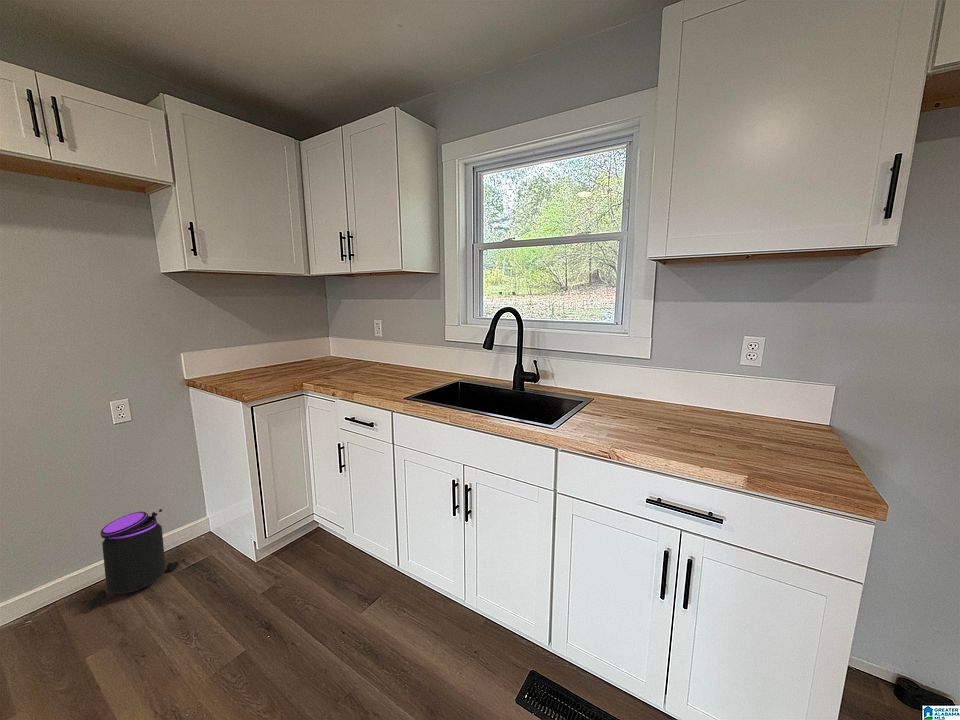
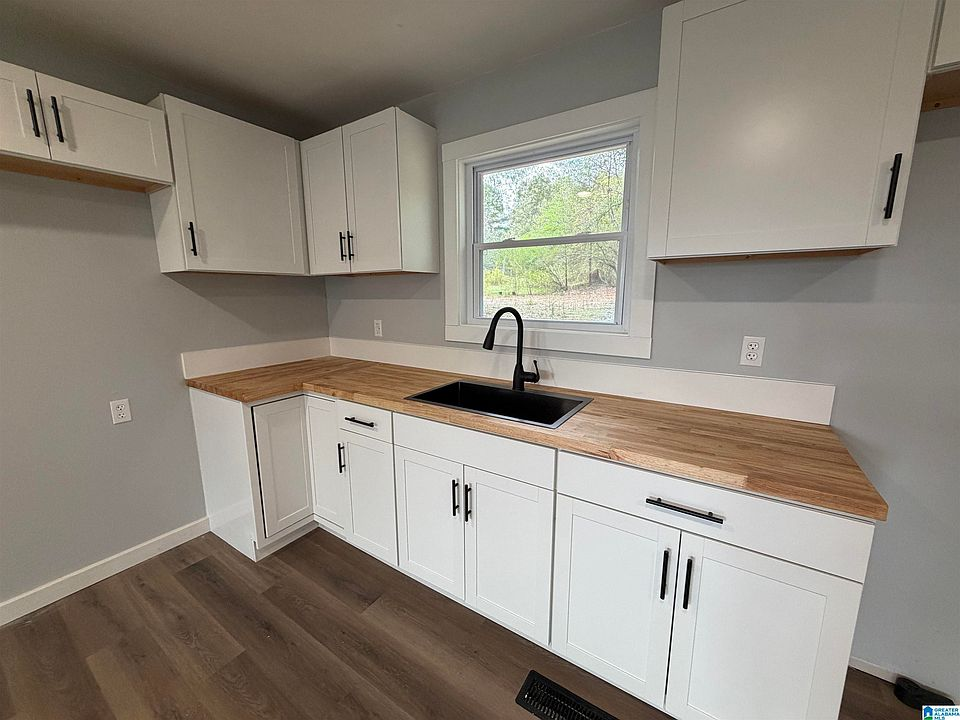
- trash can (130, 552)
